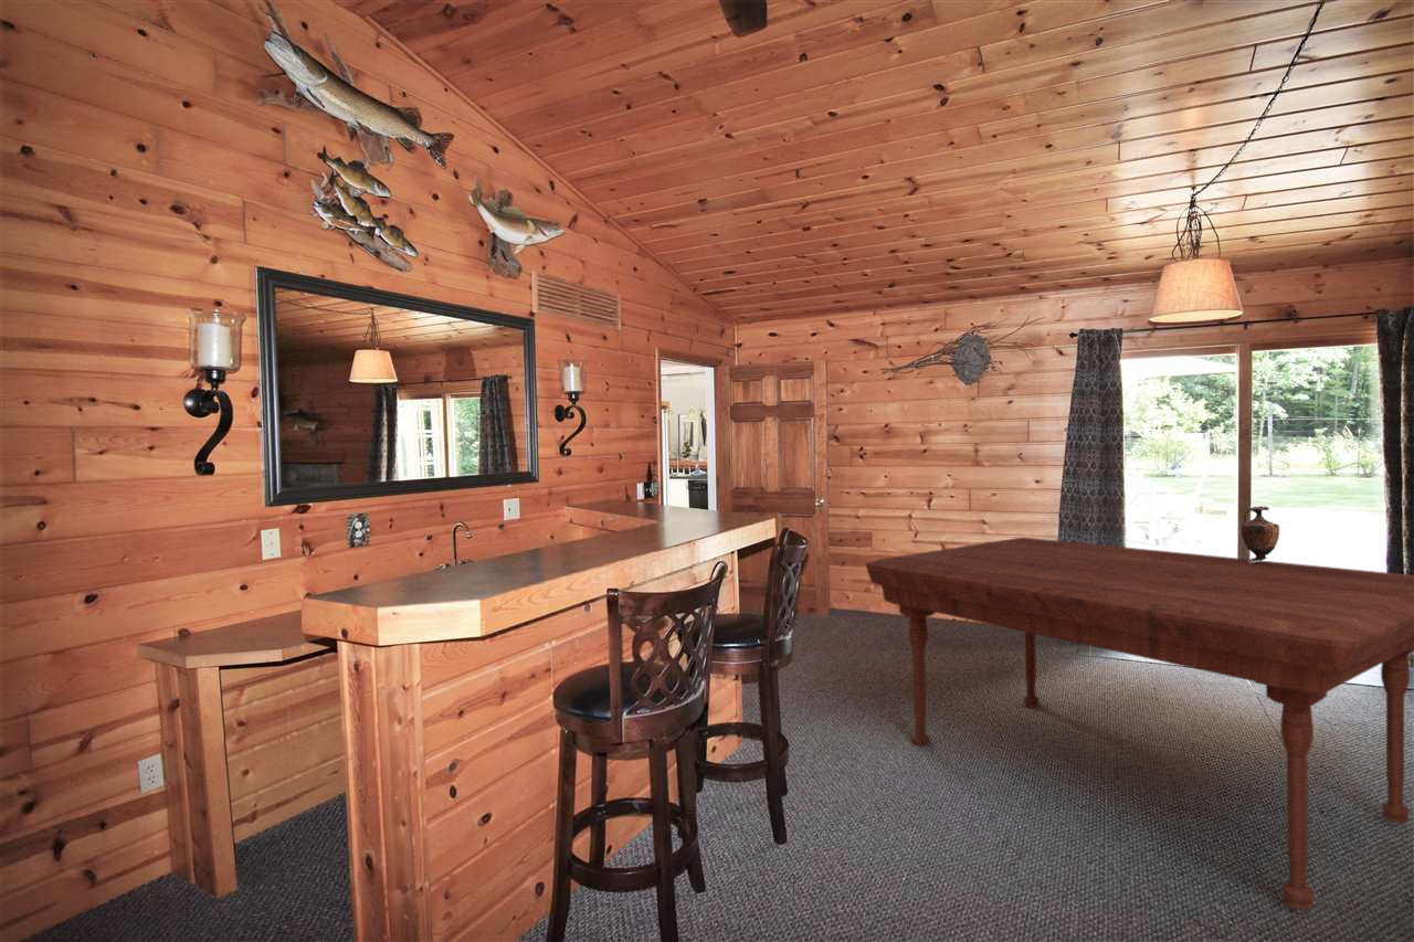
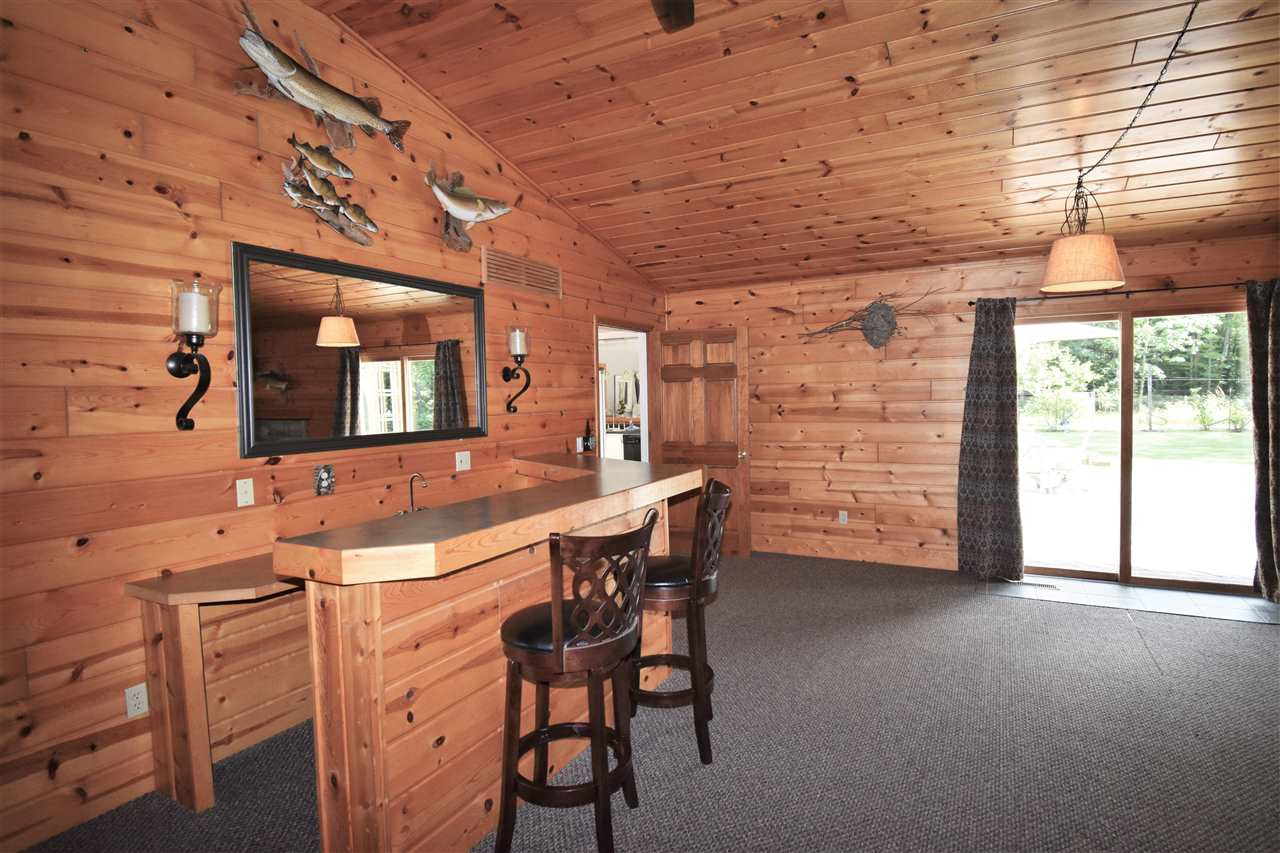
- dining table (1128, 654)
- vase (1259, 532)
